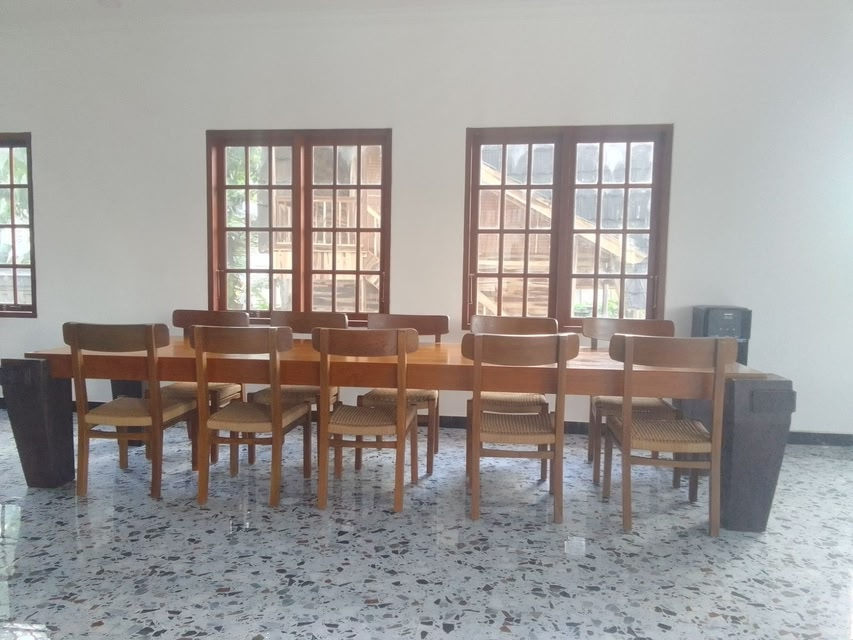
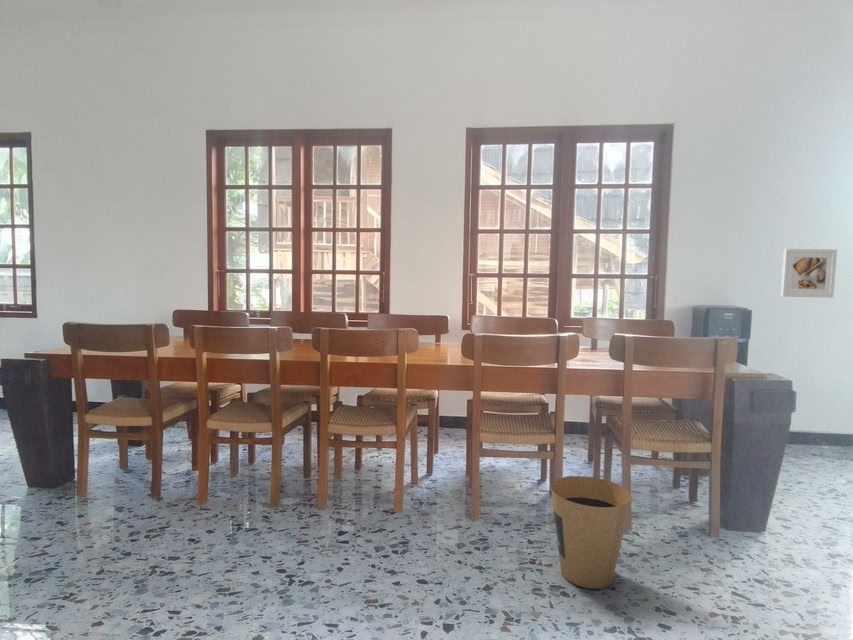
+ trash can (588, 532)
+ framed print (808, 273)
